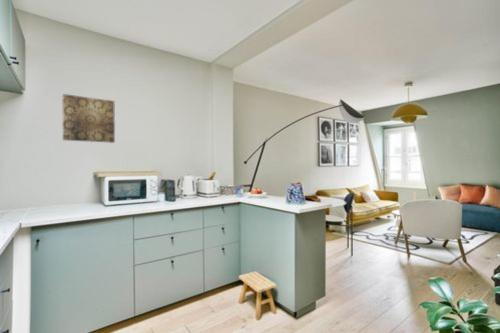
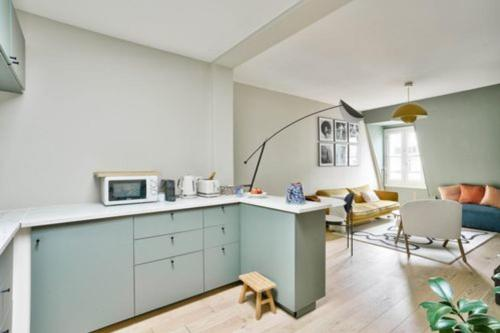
- wall art (89, 119)
